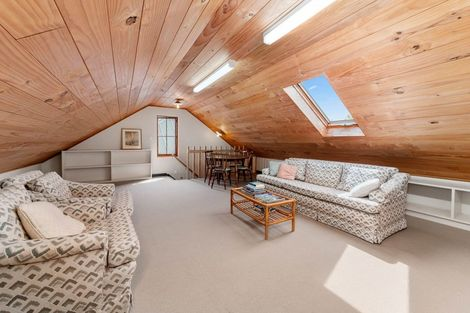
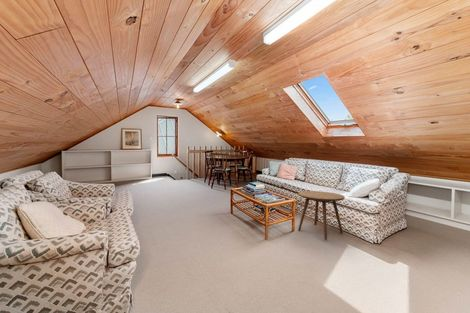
+ side table (317, 213)
